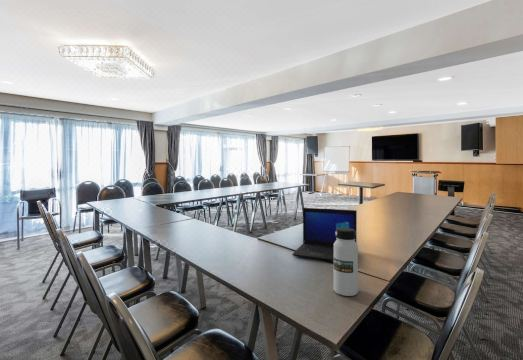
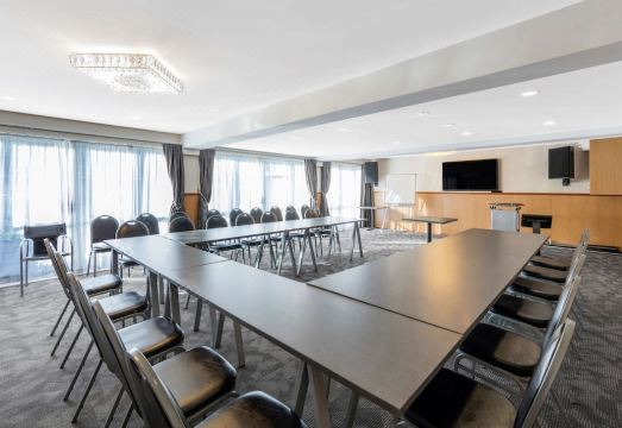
- laptop (325, 232)
- water bottle (345, 260)
